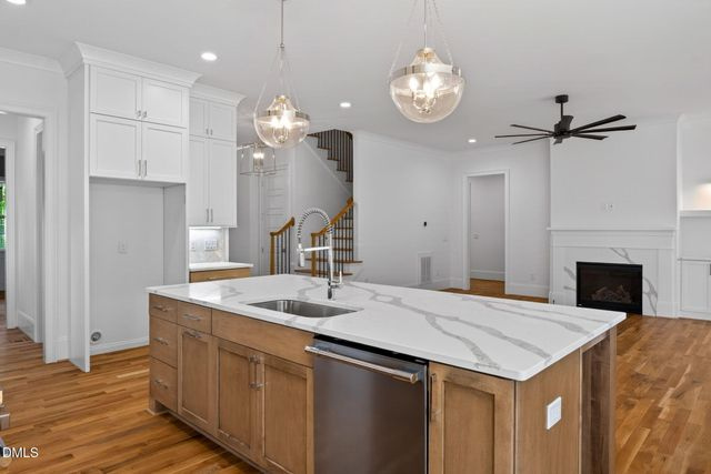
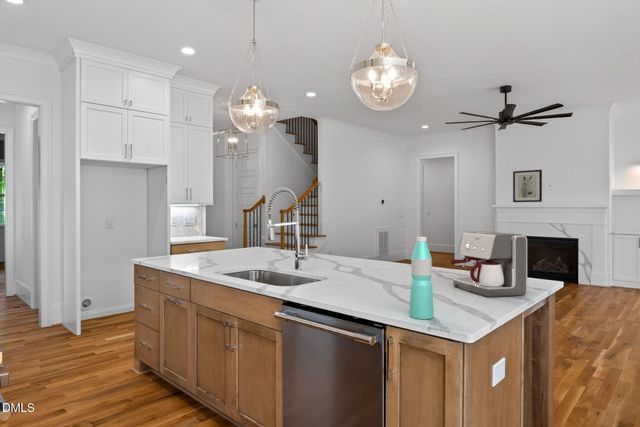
+ coffee maker (488, 261)
+ wall art (527, 186)
+ water bottle (421, 276)
